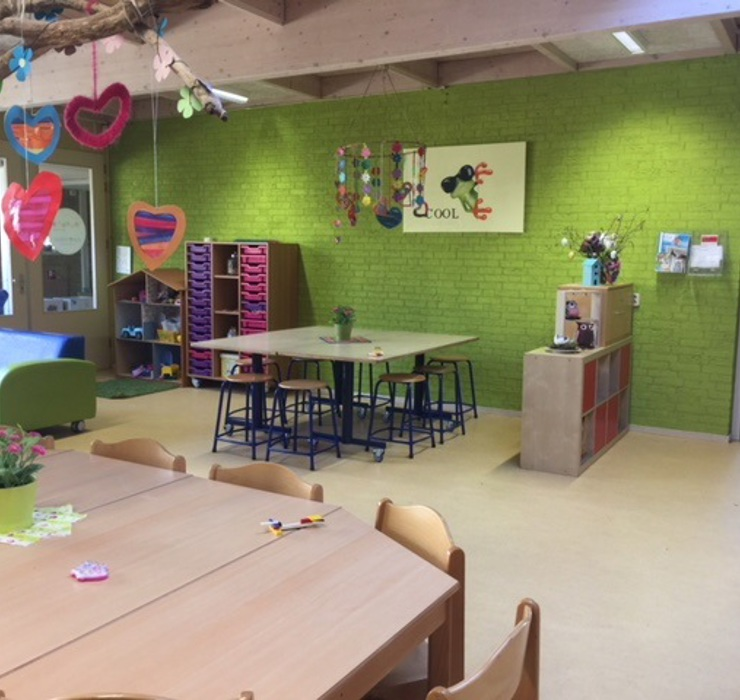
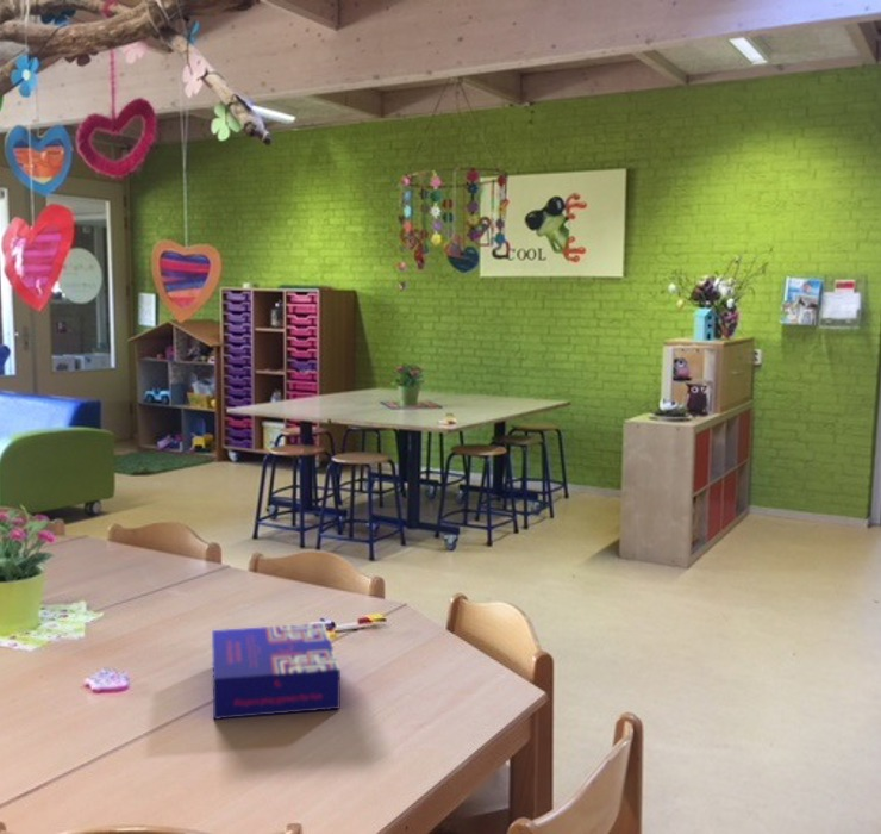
+ board game (273, 667)
